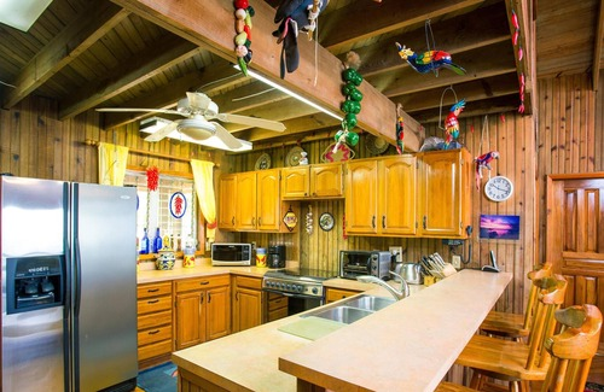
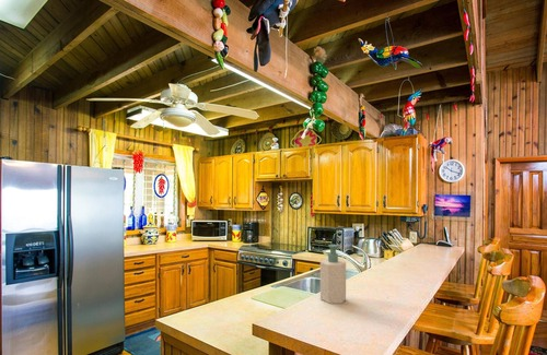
+ soap bottle (333, 272)
